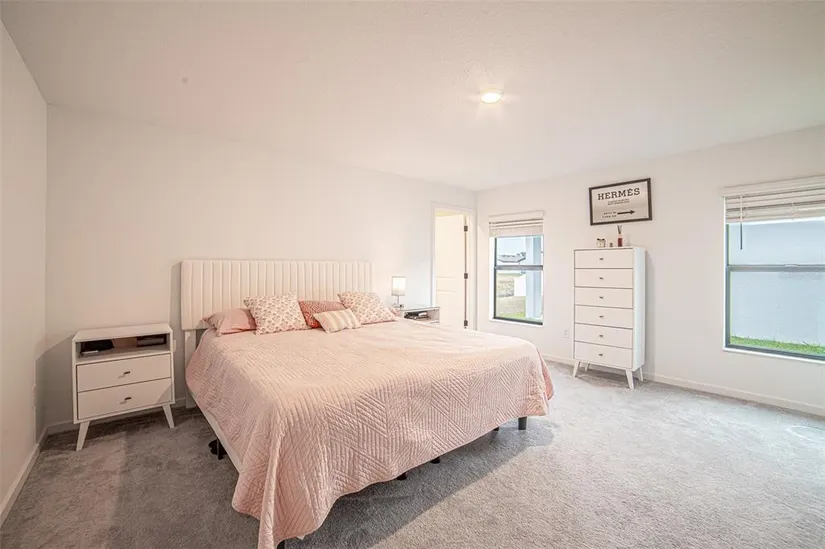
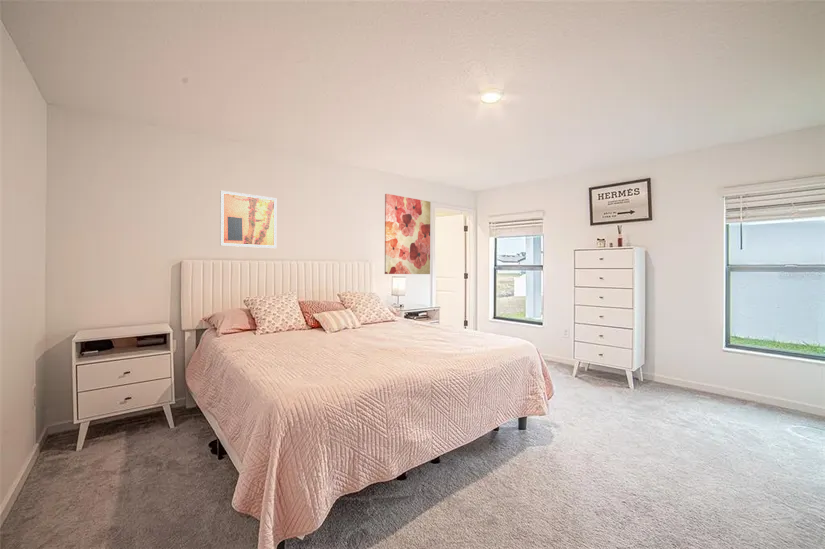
+ wall art (408, 236)
+ wall art (249, 220)
